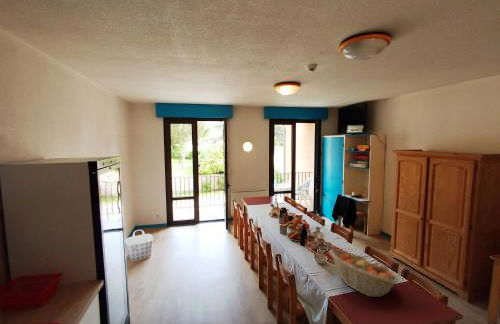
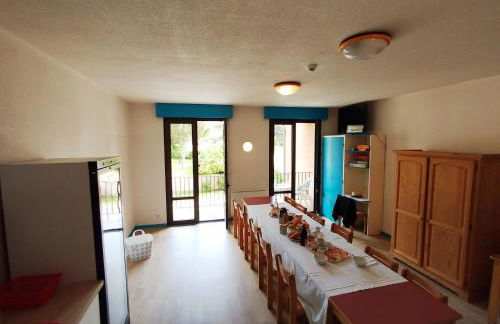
- fruit basket (360, 269)
